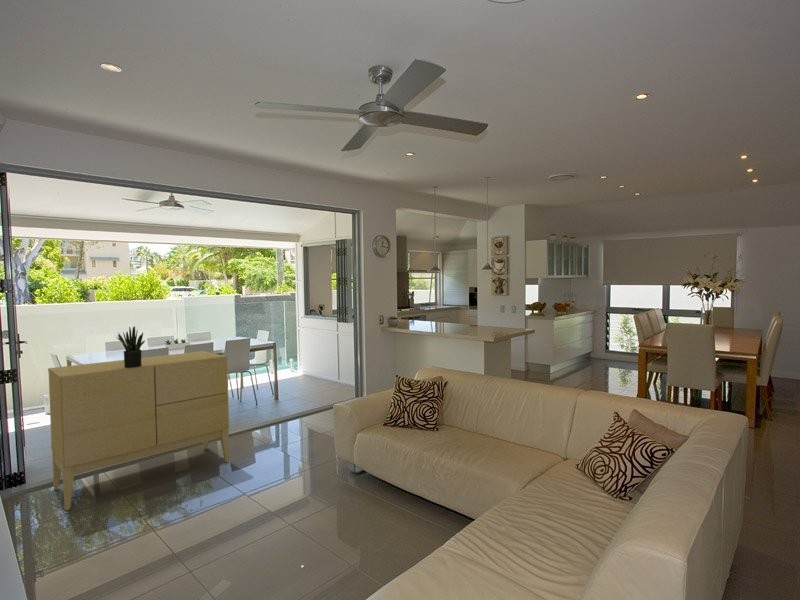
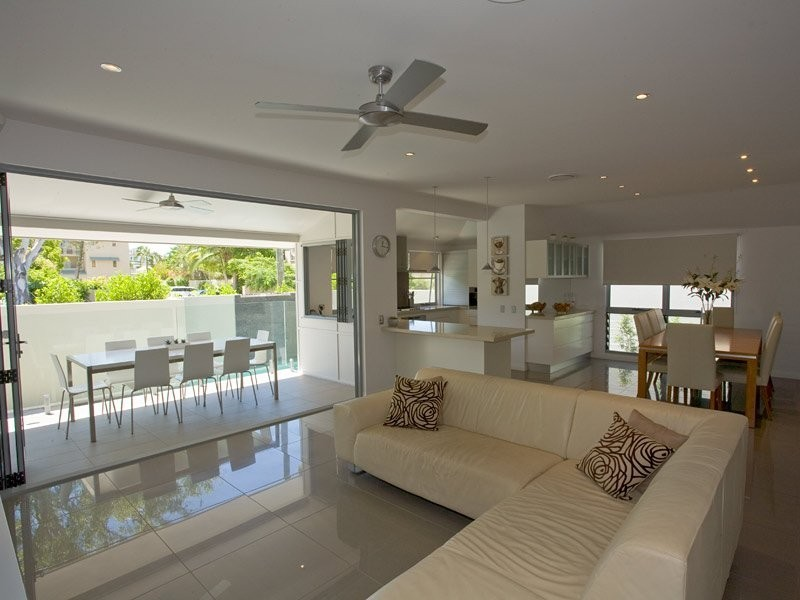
- potted plant (130, 346)
- sideboard (145, 418)
